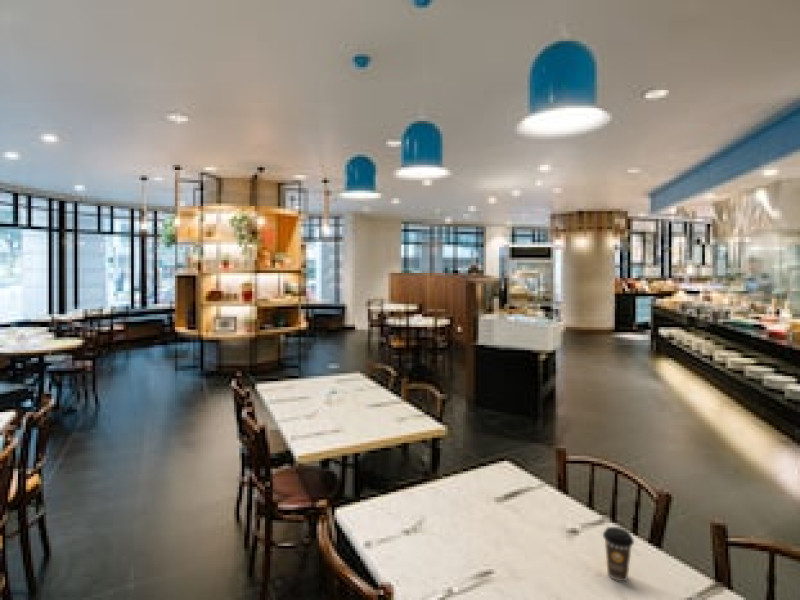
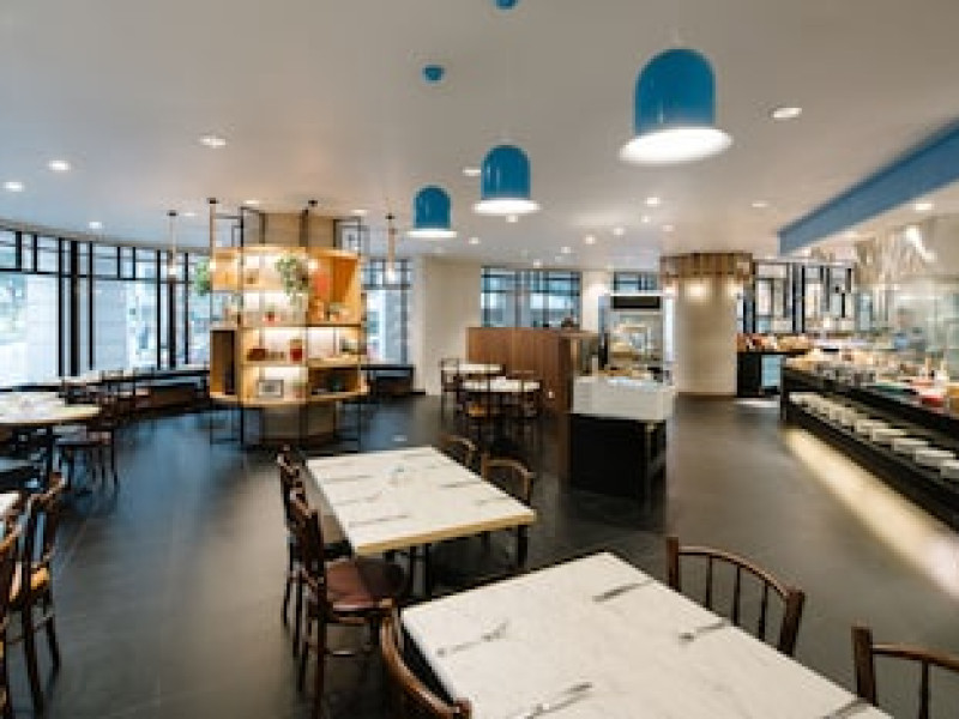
- coffee cup (617, 554)
